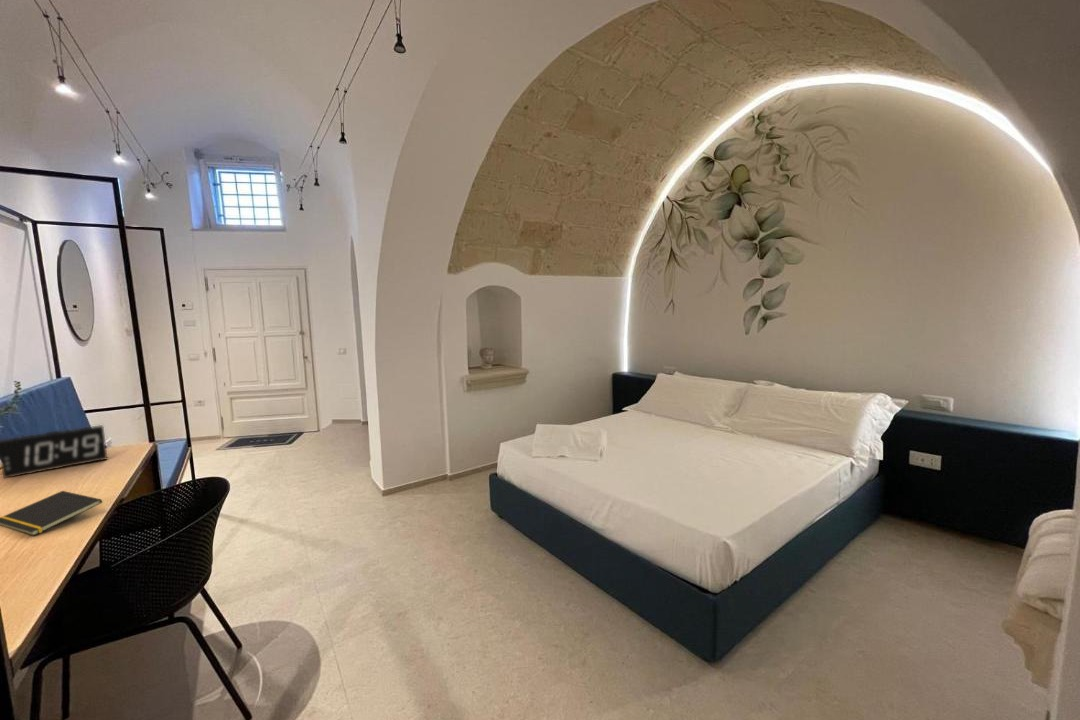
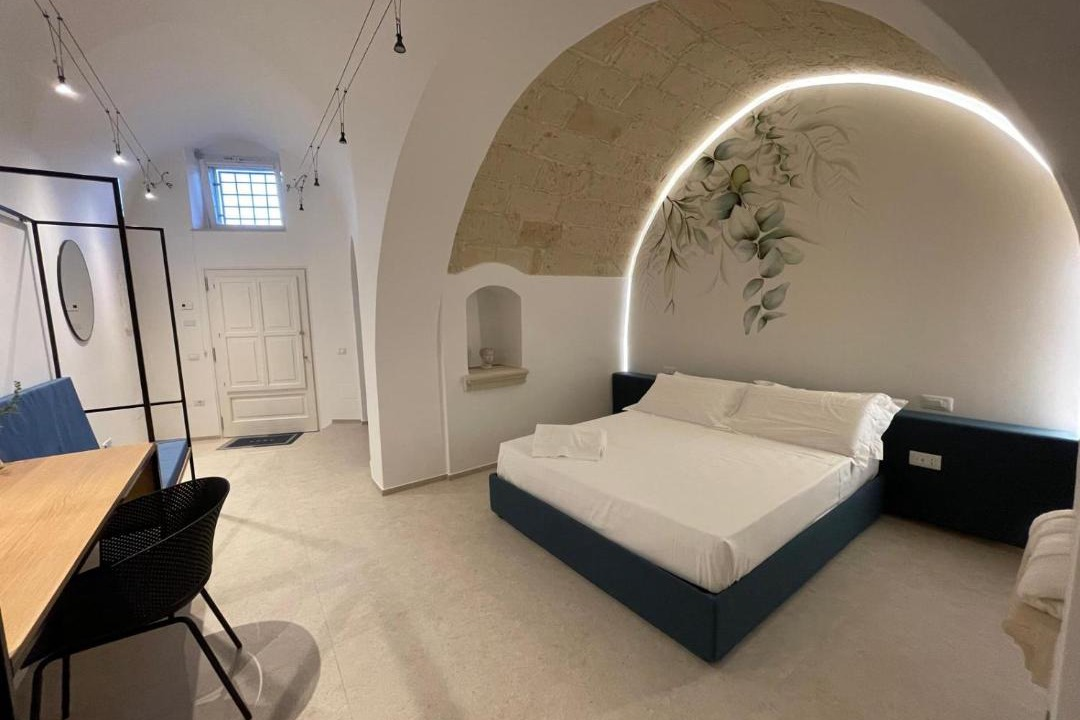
- alarm clock (55, 448)
- notepad (49, 511)
